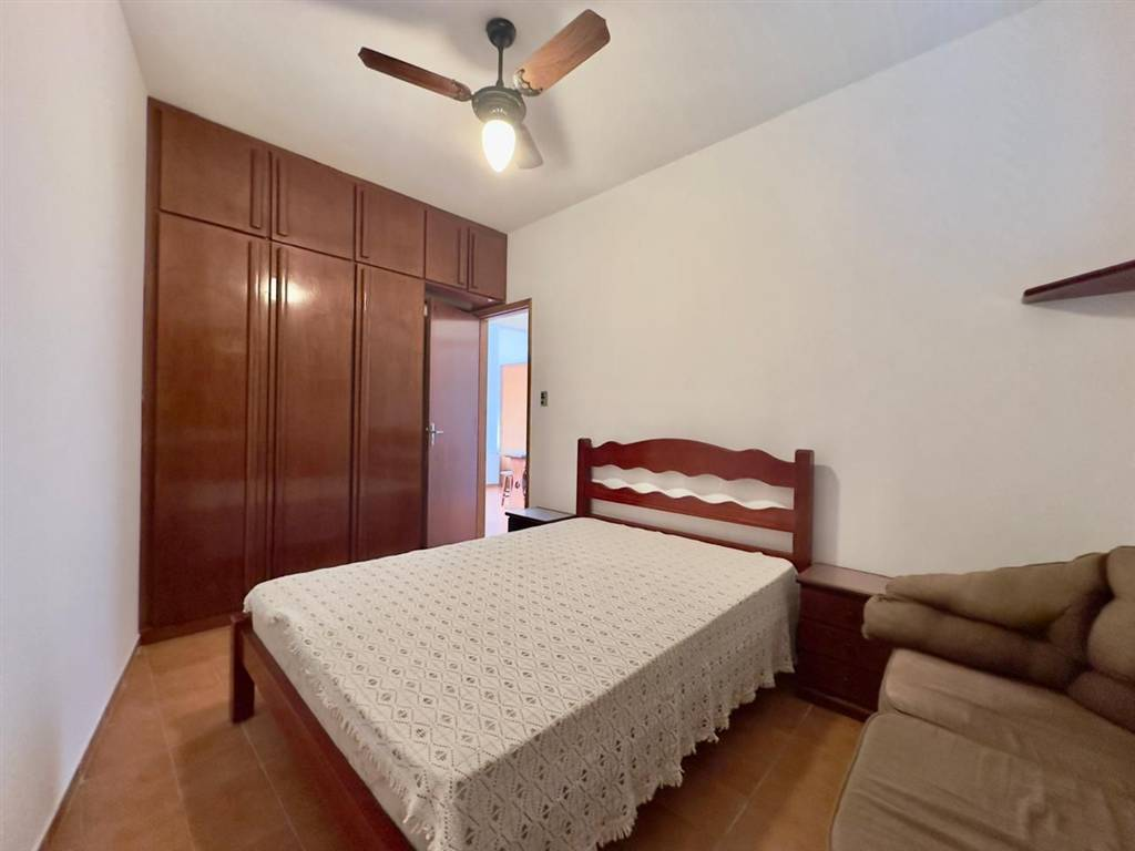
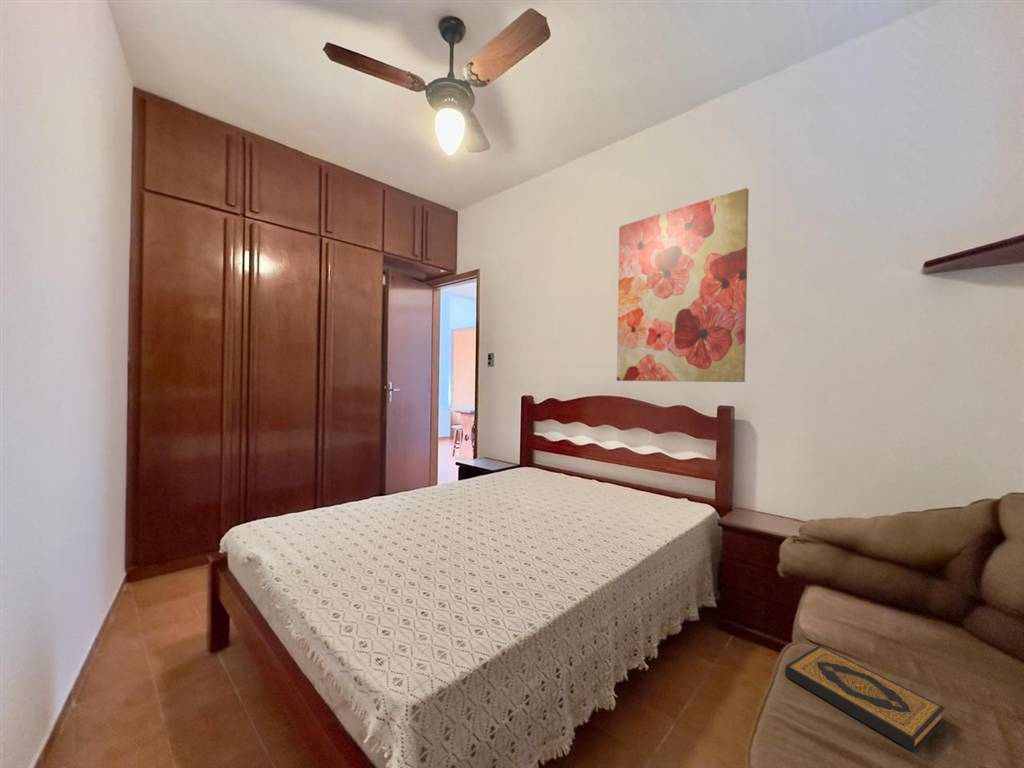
+ hardback book (859, 691)
+ wall art (675, 295)
